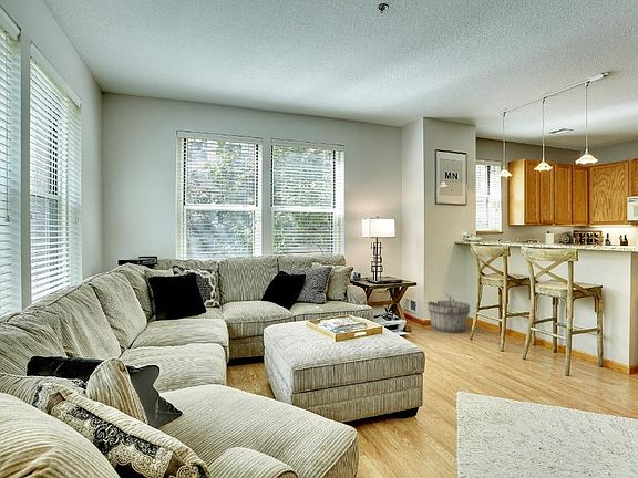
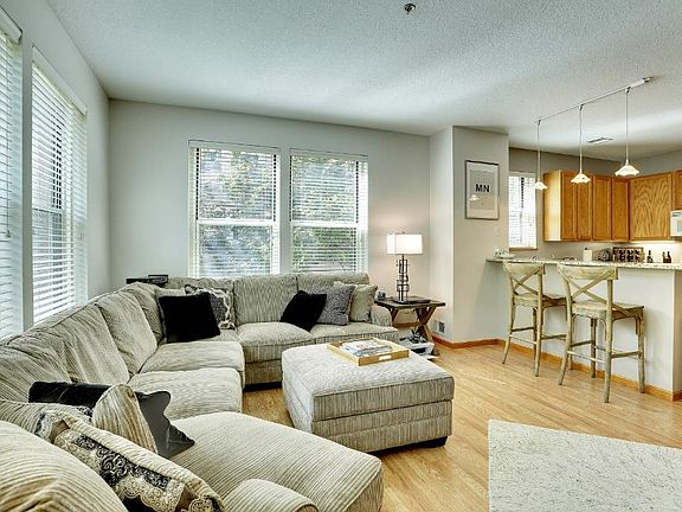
- wooden bucket (447, 311)
